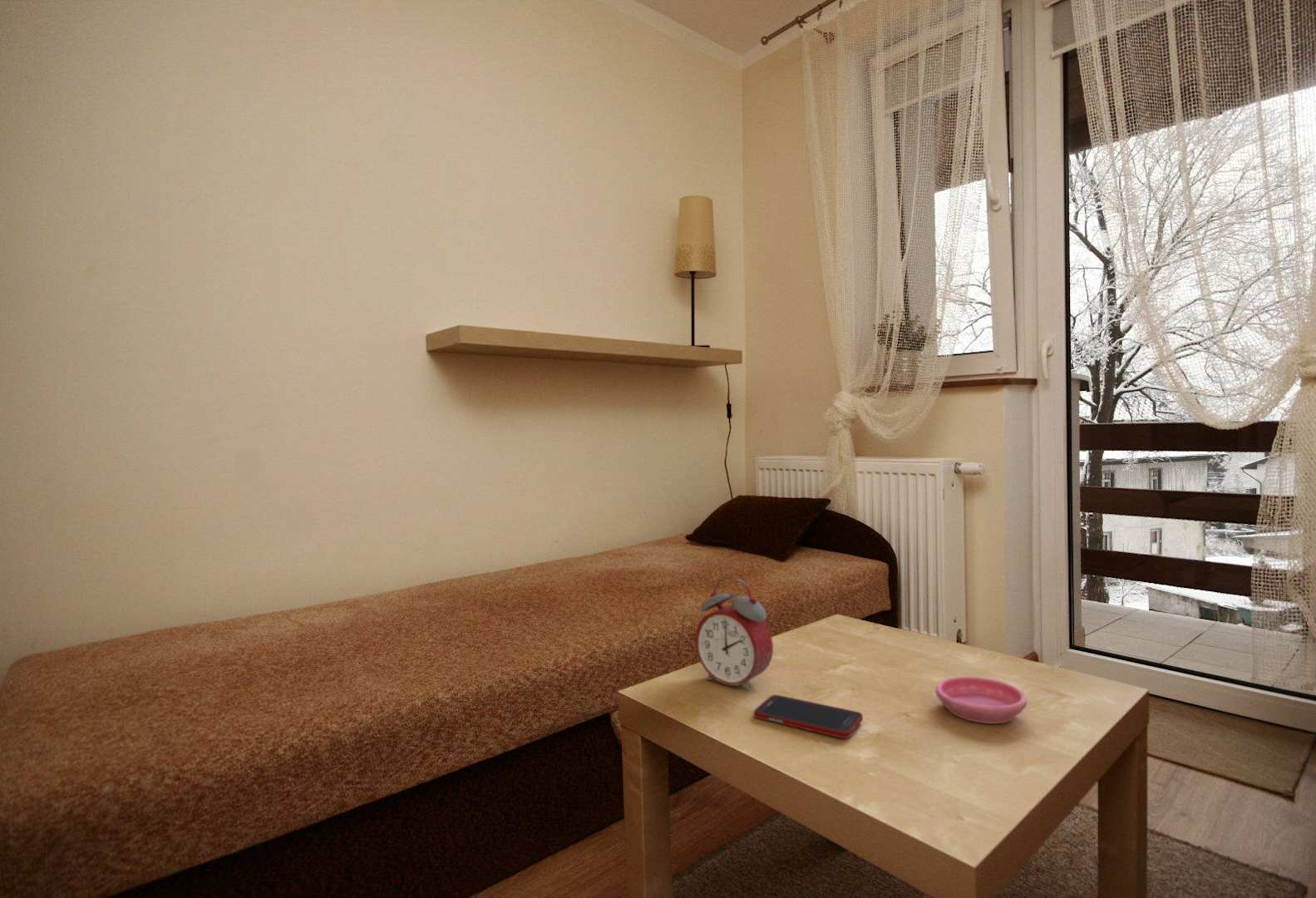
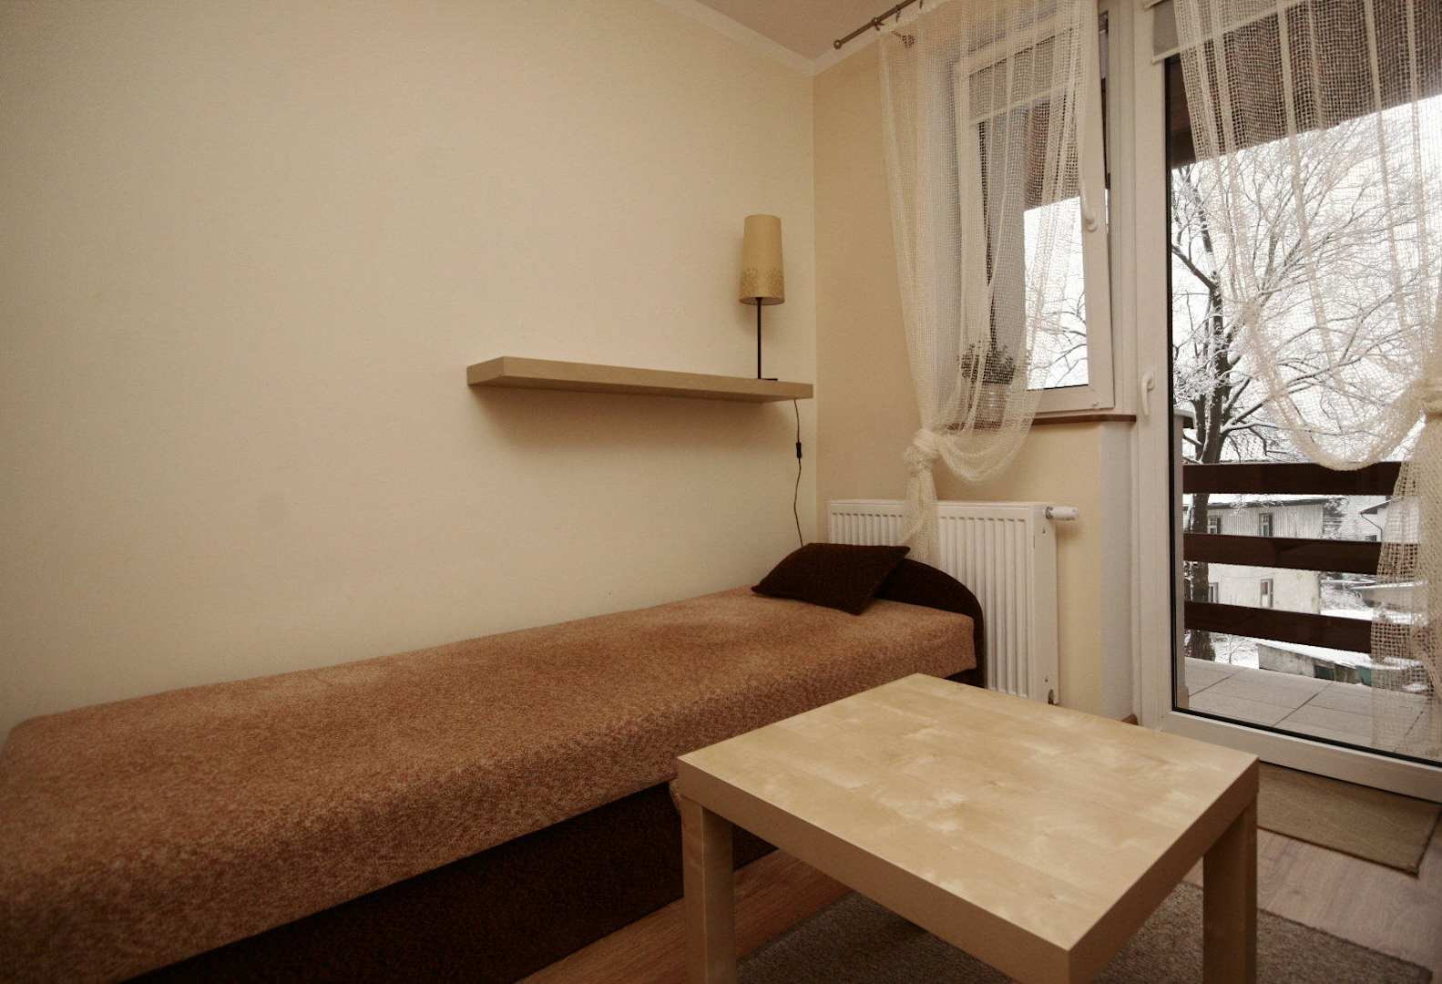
- saucer (980, 700)
- alarm clock (733, 629)
- cell phone (807, 715)
